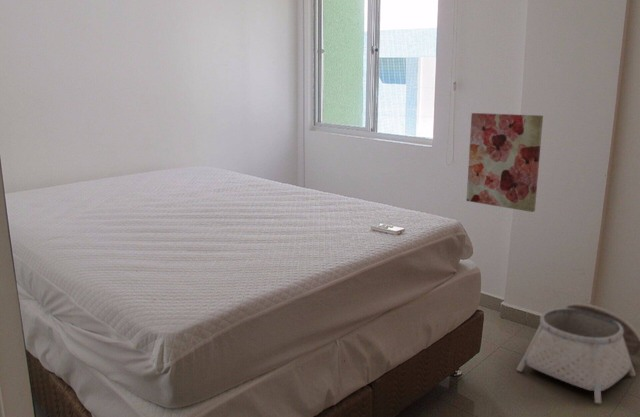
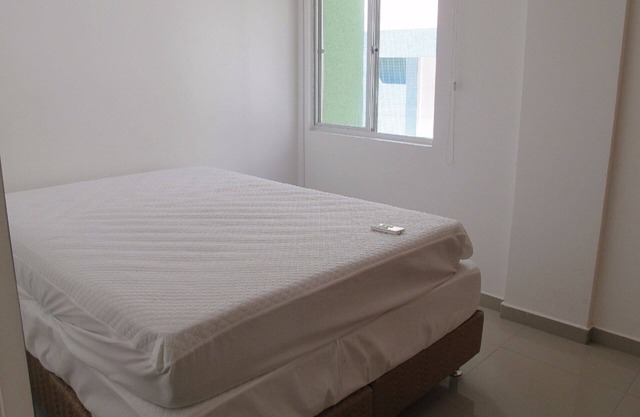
- wall art (502, 160)
- basket (586, 338)
